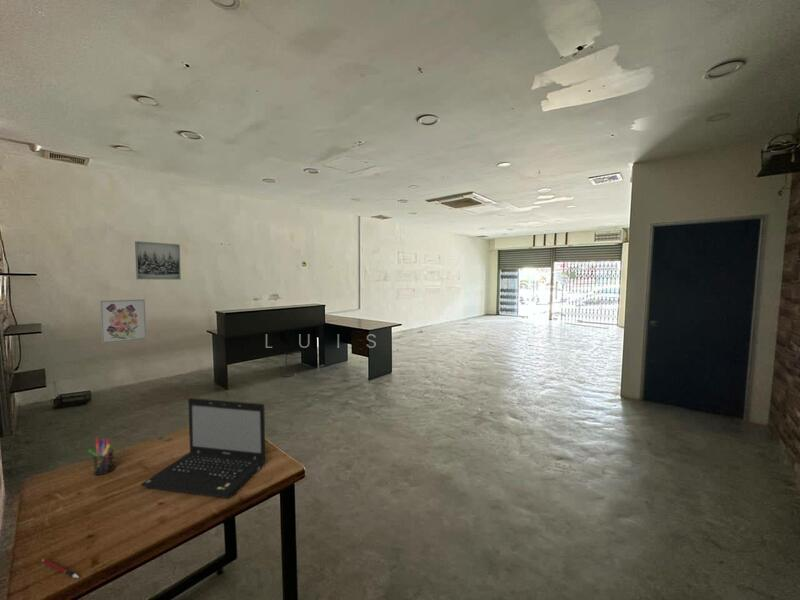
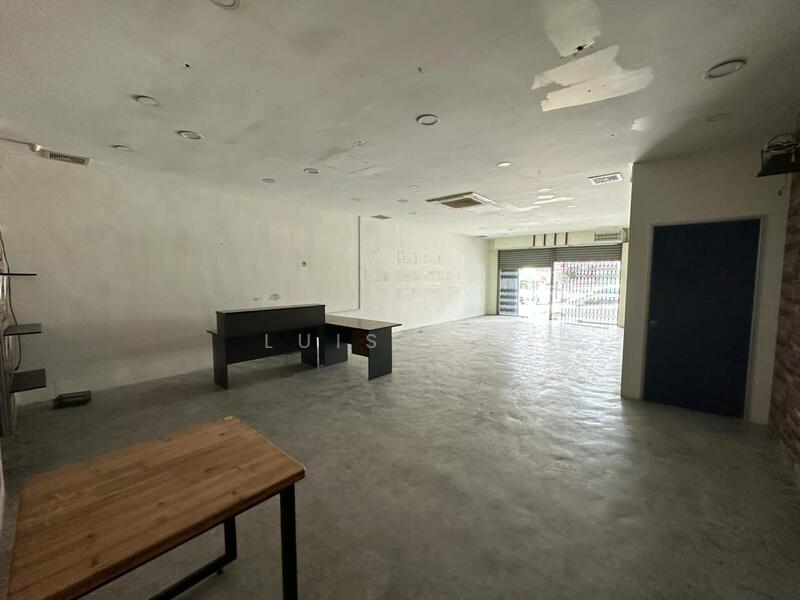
- pen (60, 568)
- wall art (158, 261)
- wall art (124, 320)
- pen holder (100, 455)
- laptop (206, 444)
